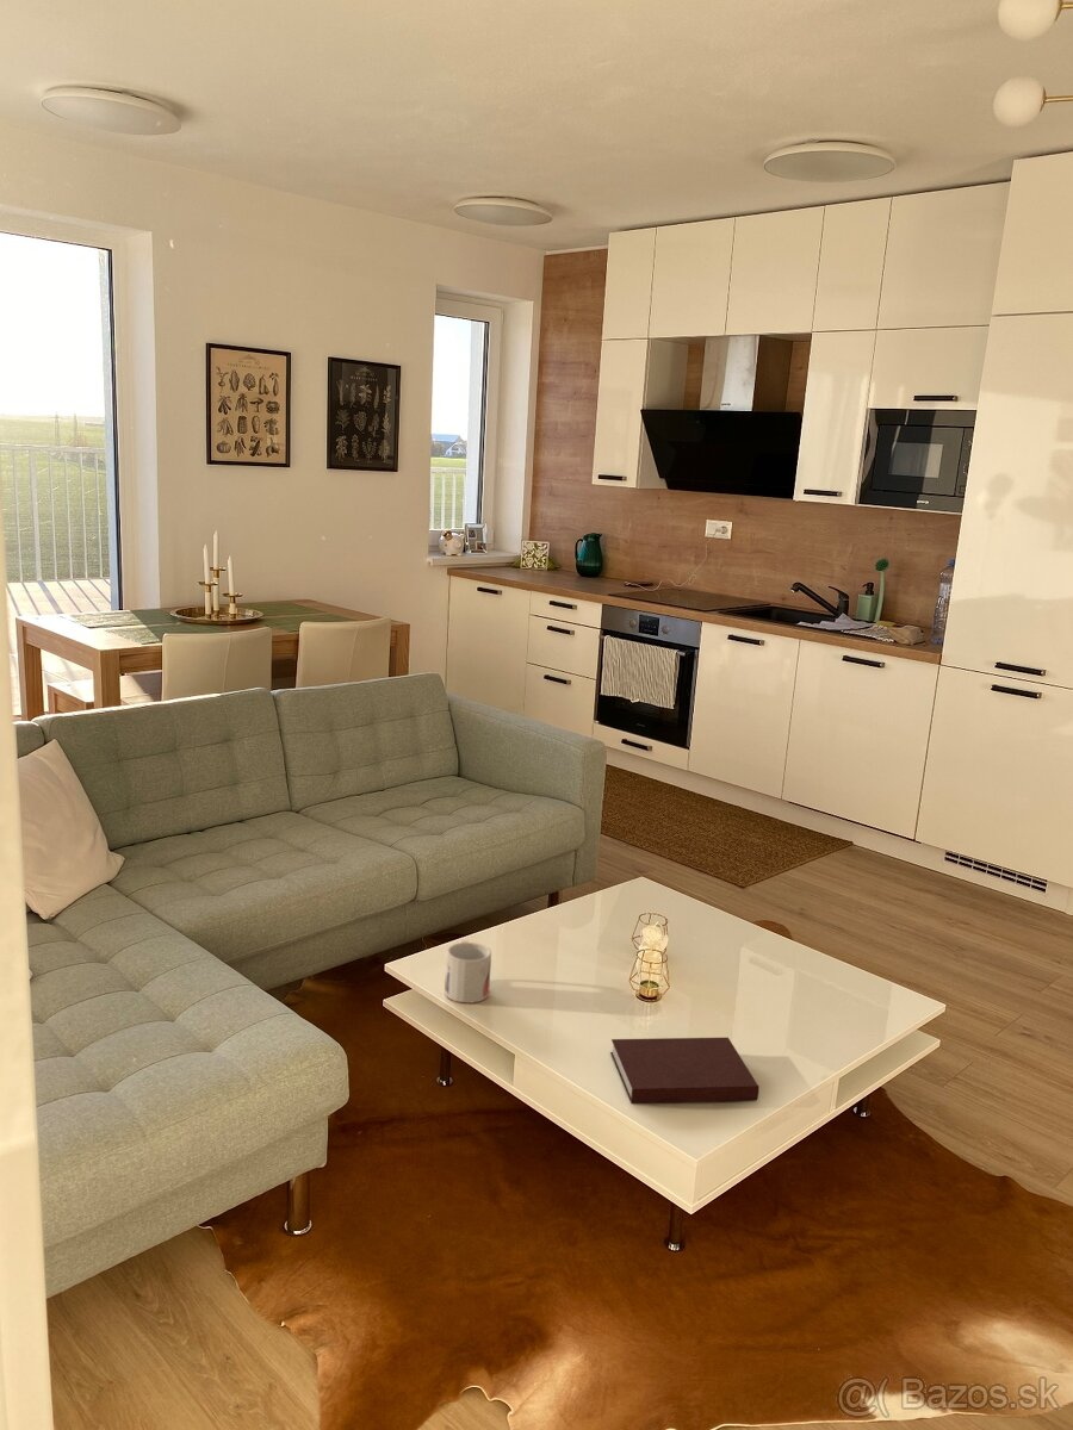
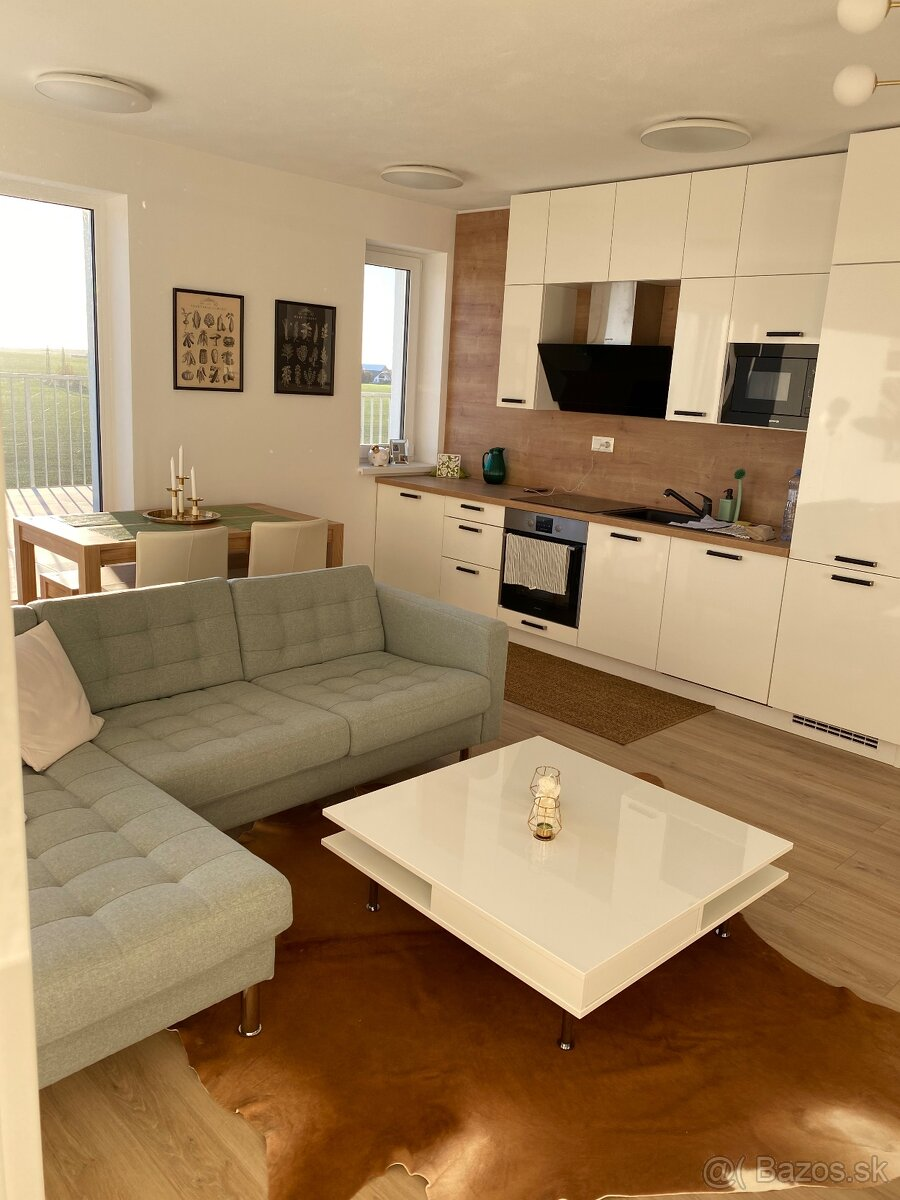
- notebook (682, 1069)
- mug (466, 968)
